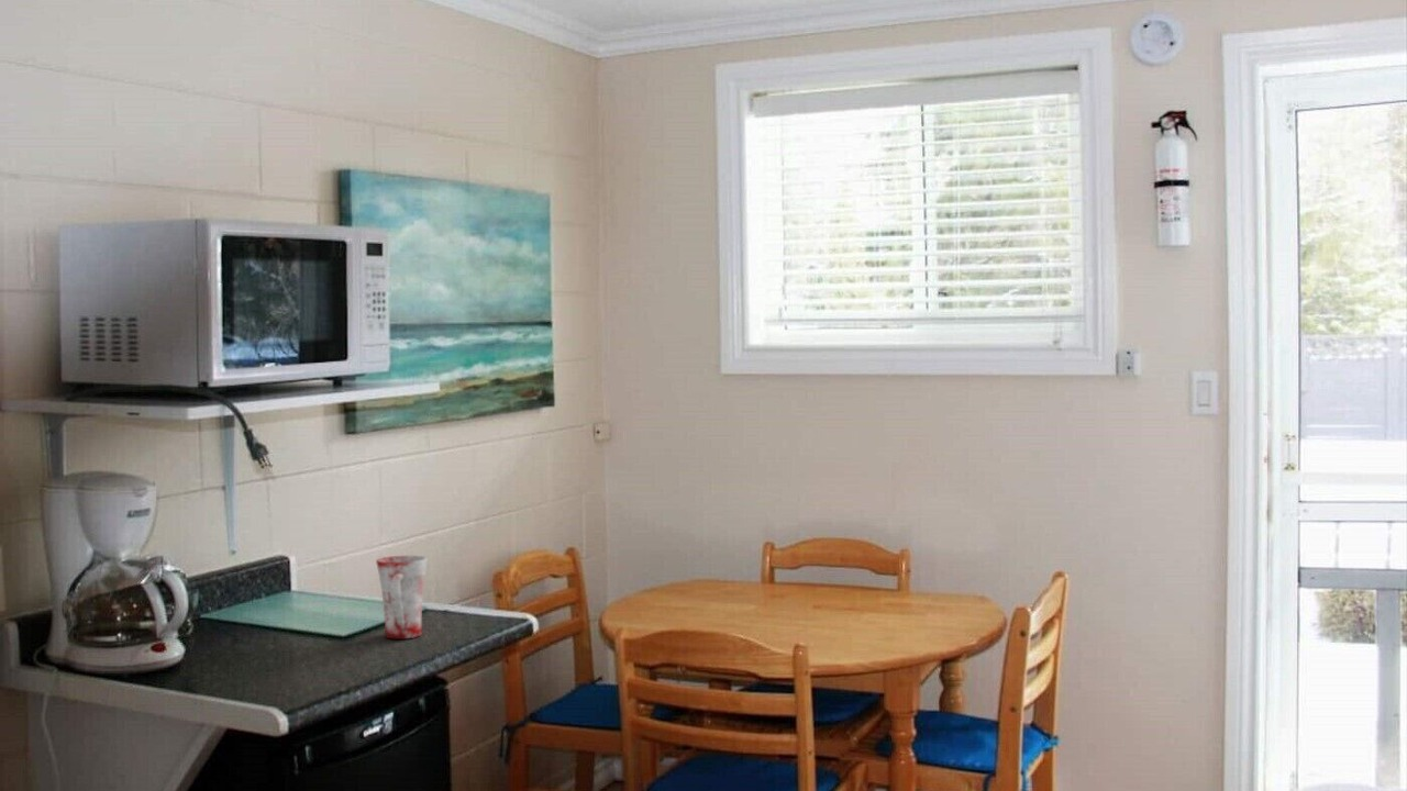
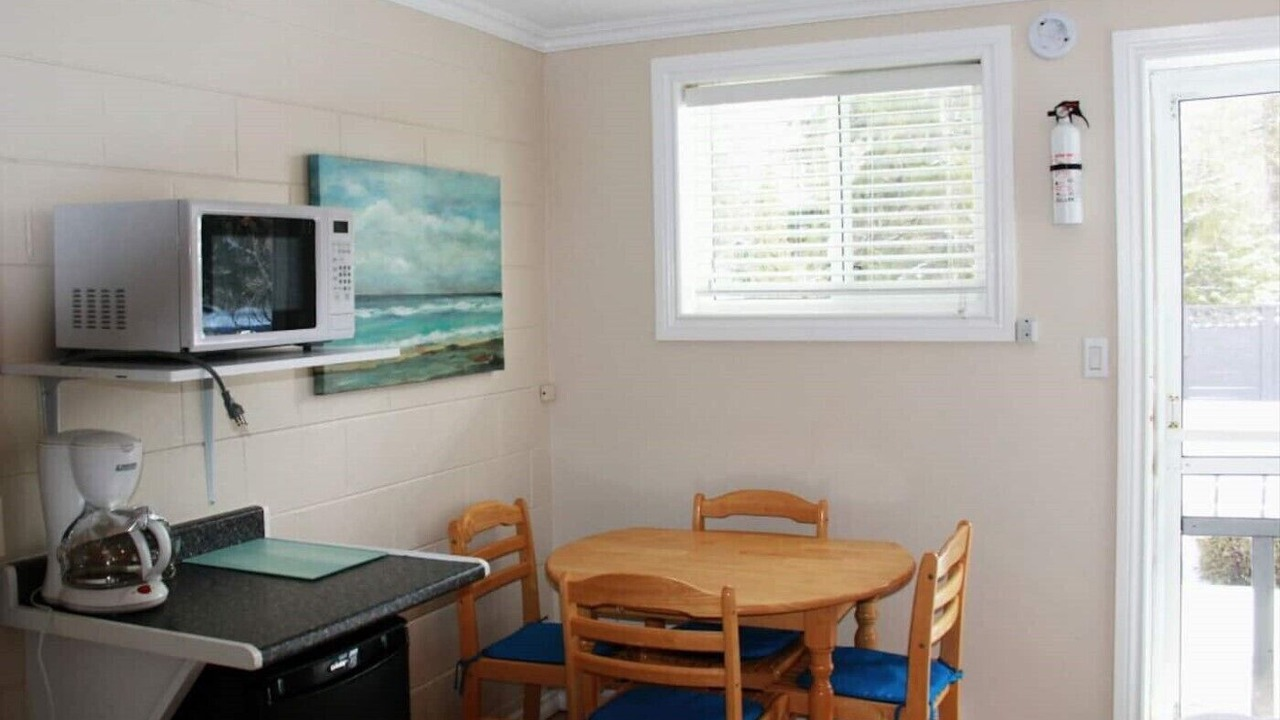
- mug (400, 599)
